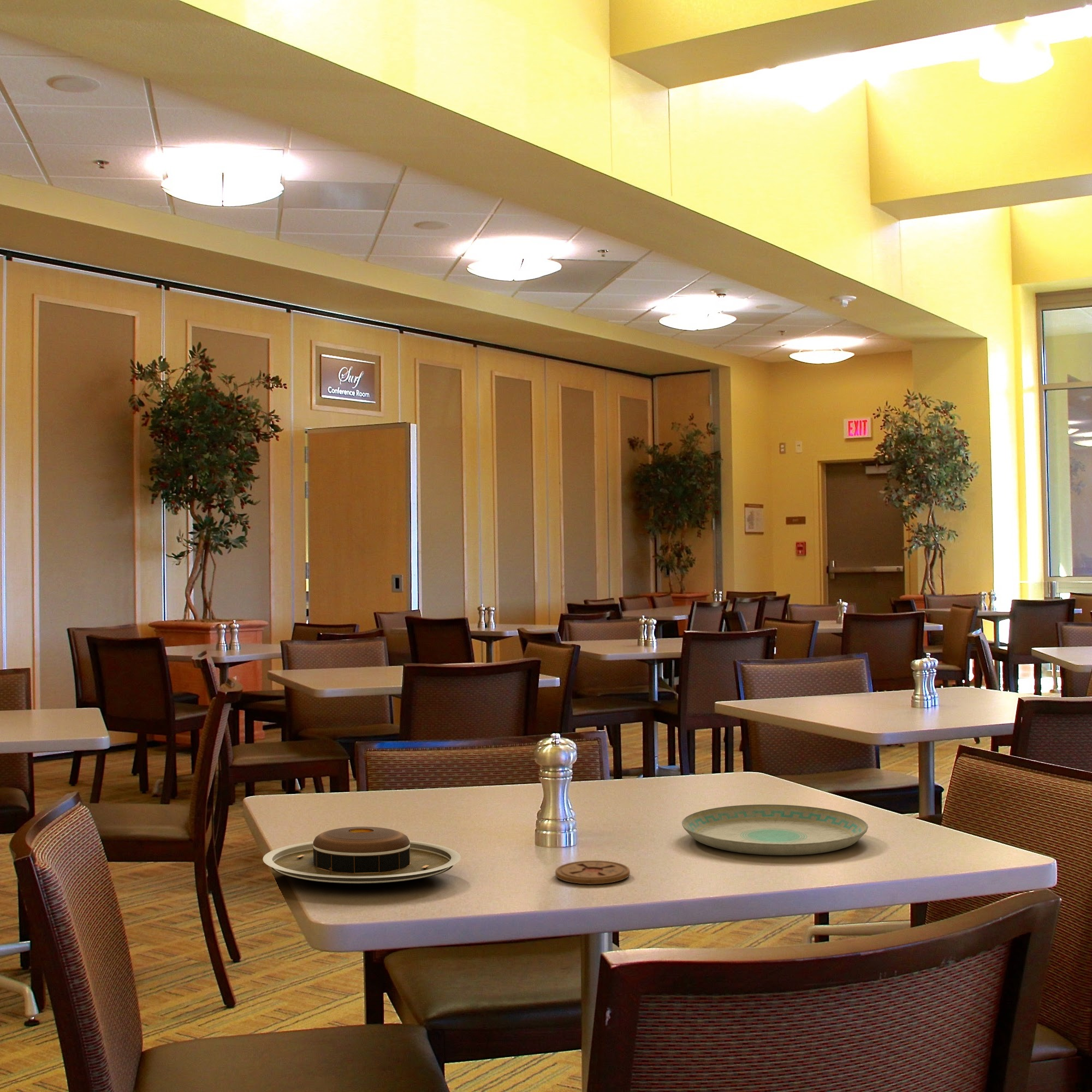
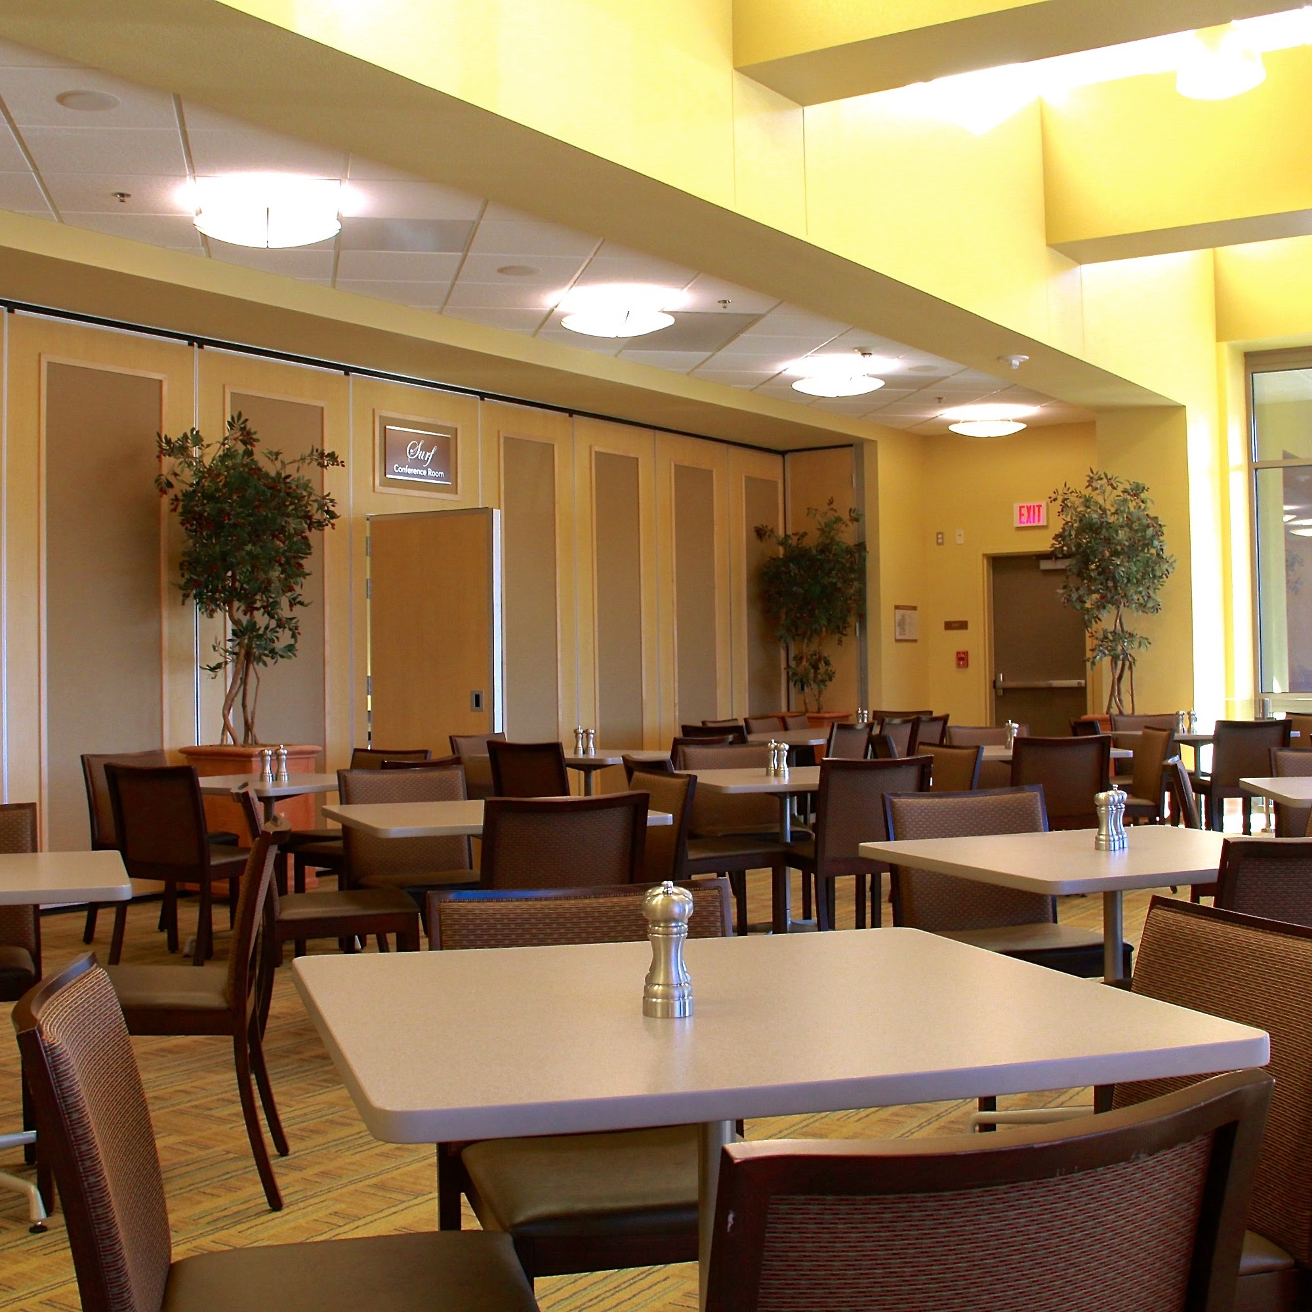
- plate (361, 852)
- coaster (592, 872)
- plate (774, 830)
